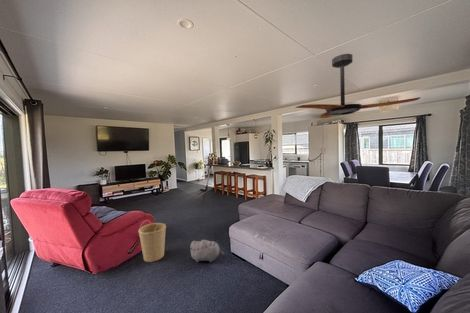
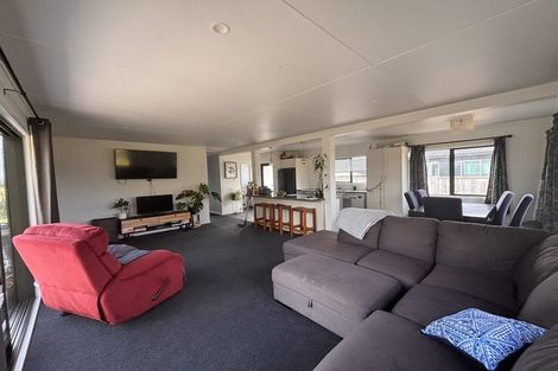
- ceiling fan (344, 84)
- basket (153, 239)
- plush toy (208, 249)
